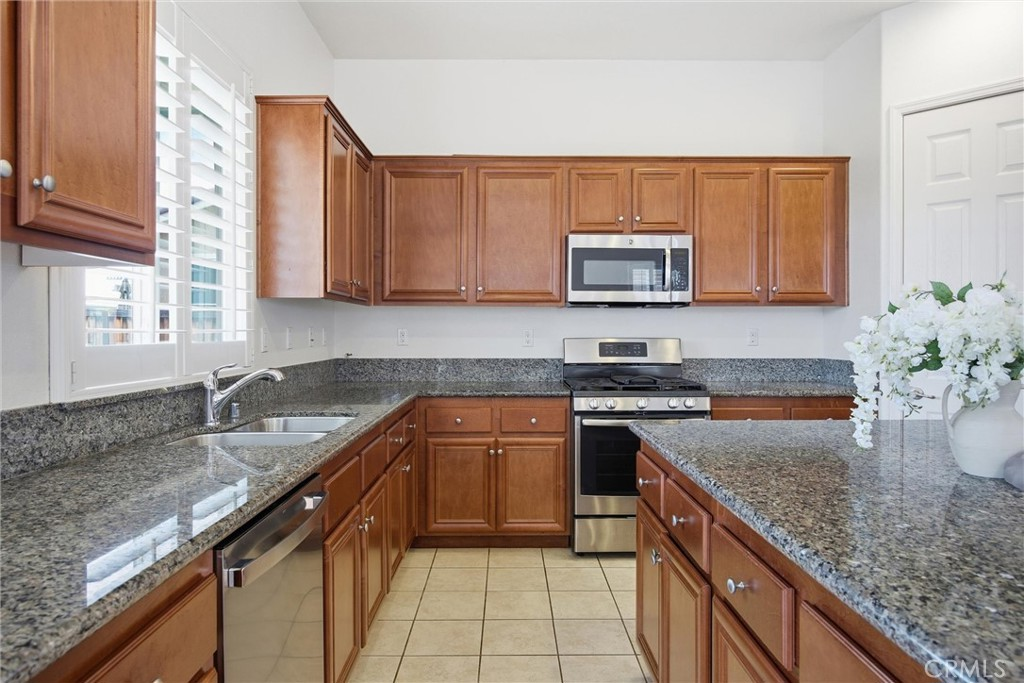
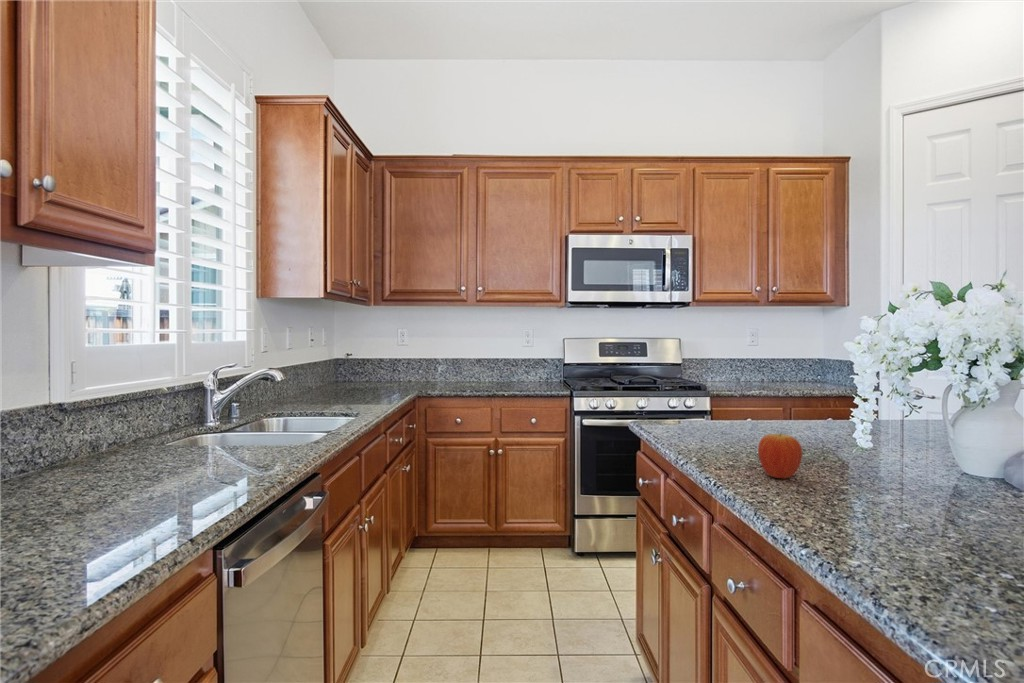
+ fruit (779, 453)
